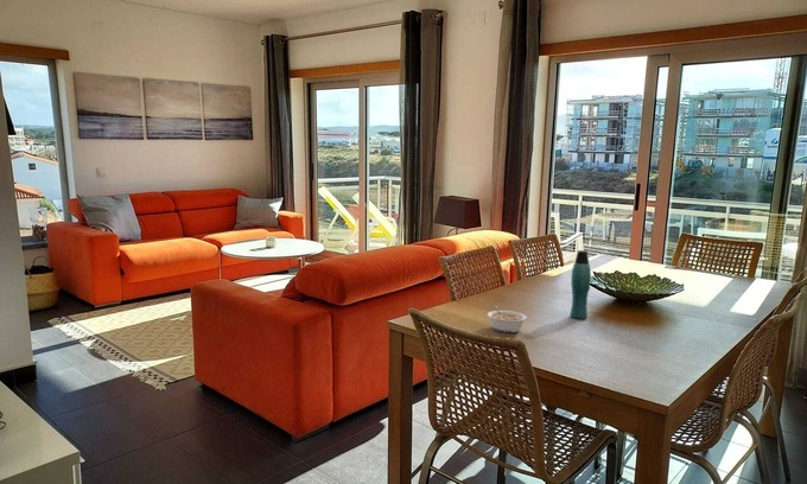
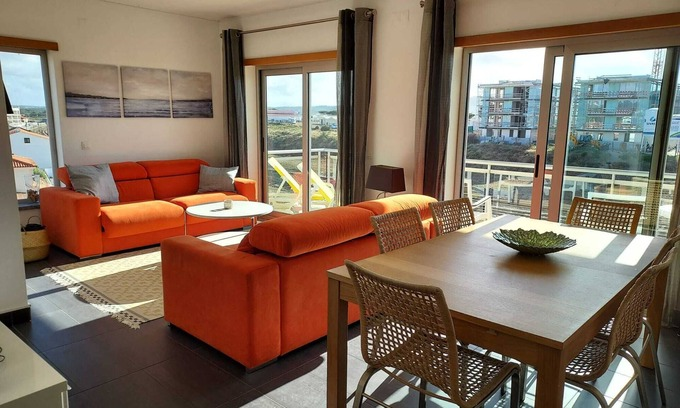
- bottle (580, 284)
- legume (504, 320)
